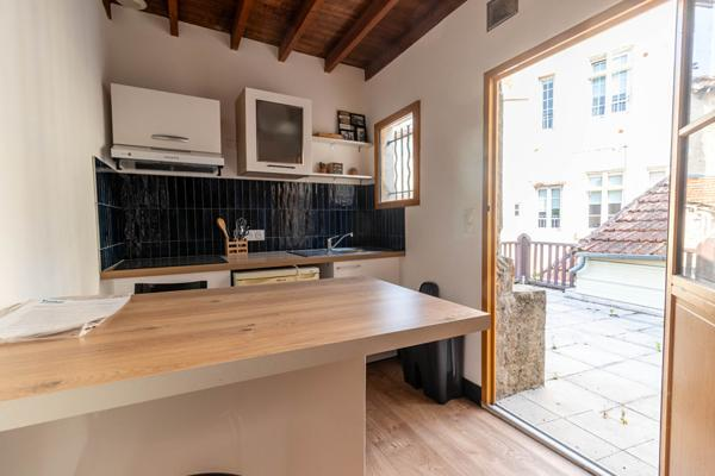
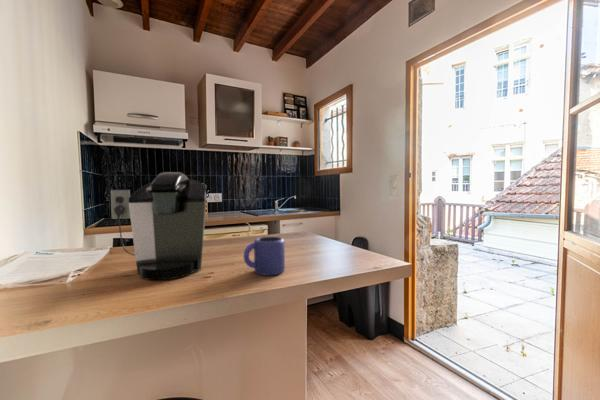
+ mug (264, 255)
+ coffee maker (151, 220)
